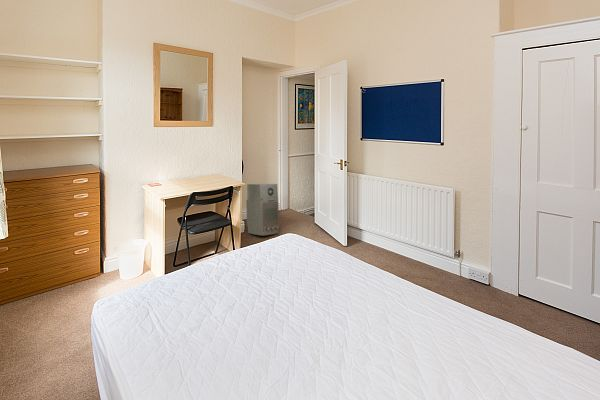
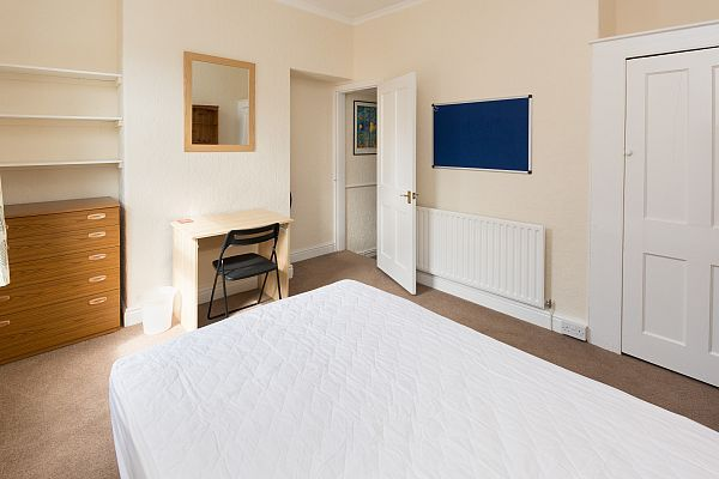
- air purifier (261, 208)
